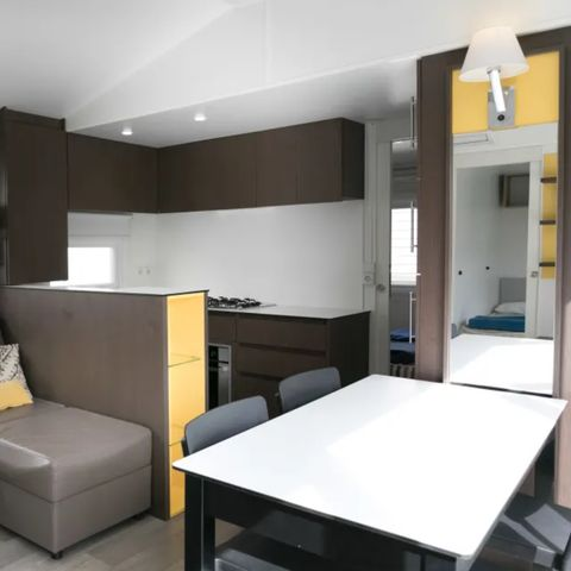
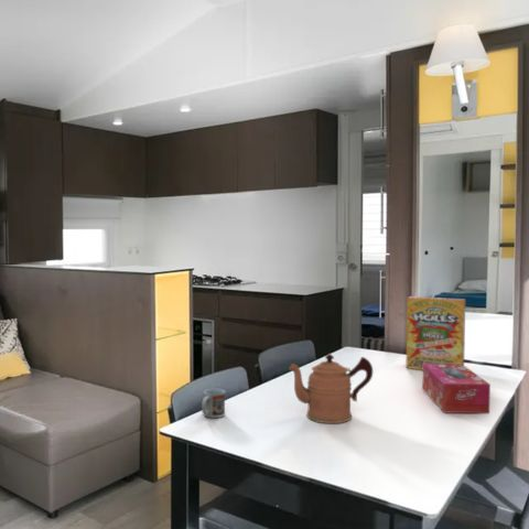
+ coffeepot (330, 385)
+ cup (212, 403)
+ tissue box (453, 386)
+ cereal box (435, 334)
